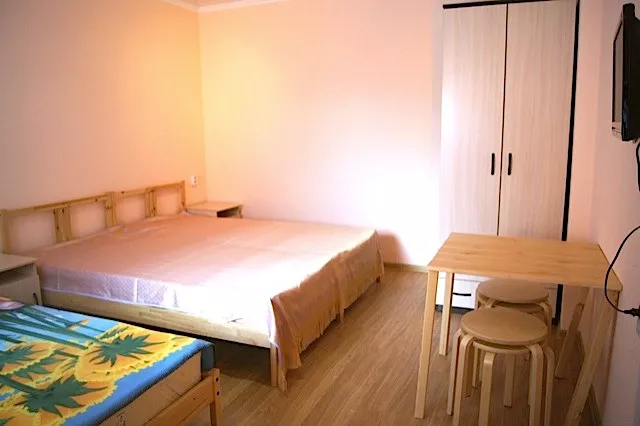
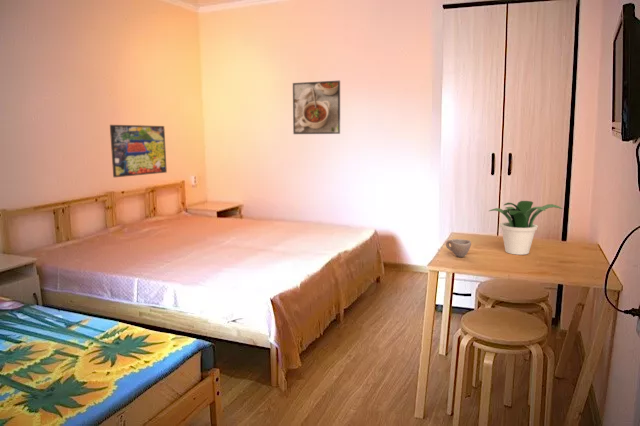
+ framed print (316, 108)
+ potted plant (523, 227)
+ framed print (140, 150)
+ cup (457, 248)
